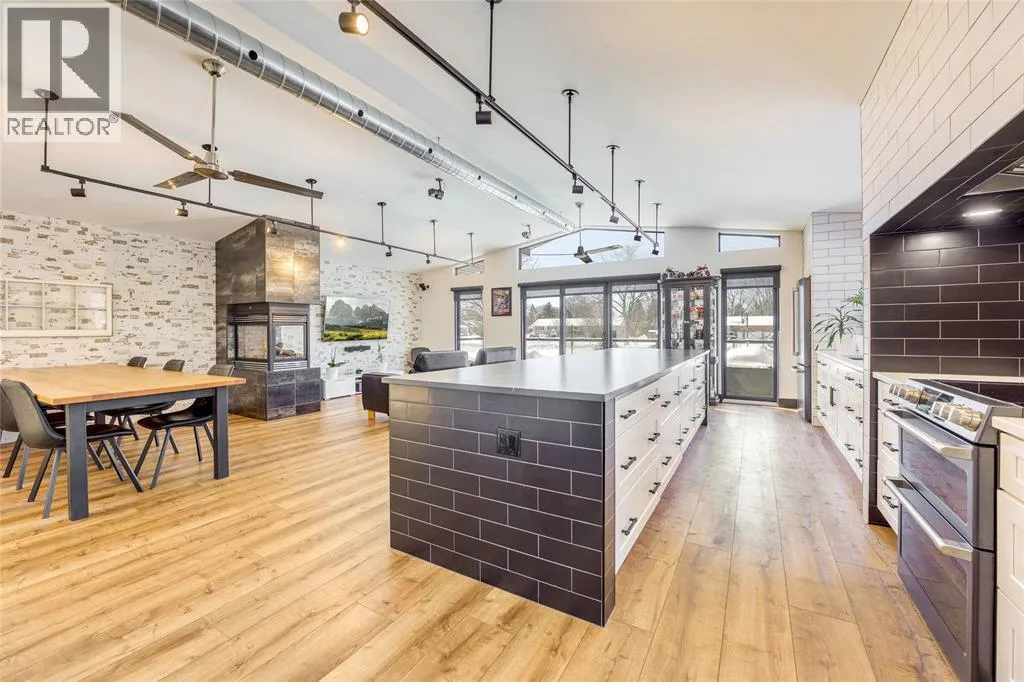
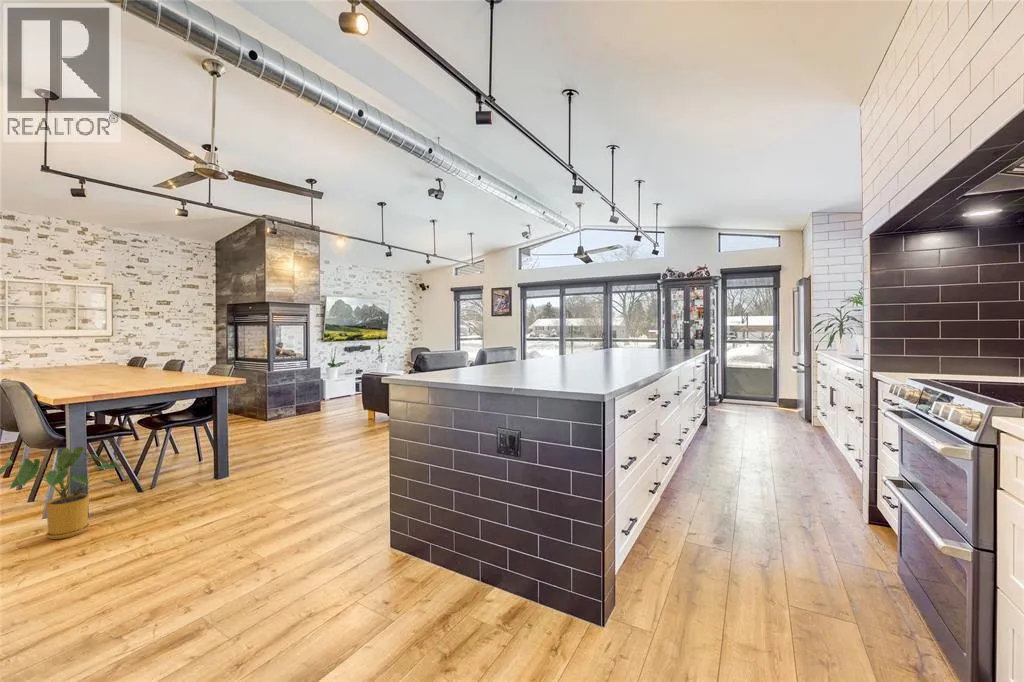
+ house plant (65, 491)
